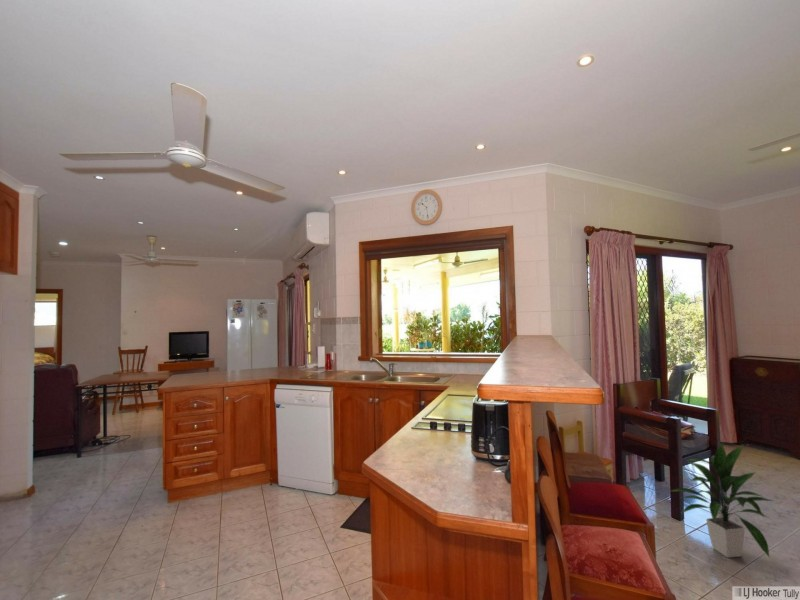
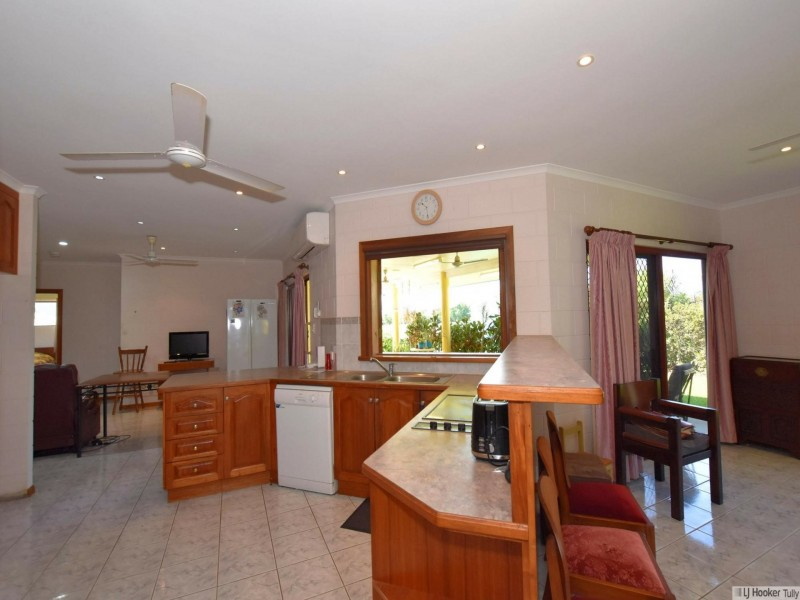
- indoor plant (724, 499)
